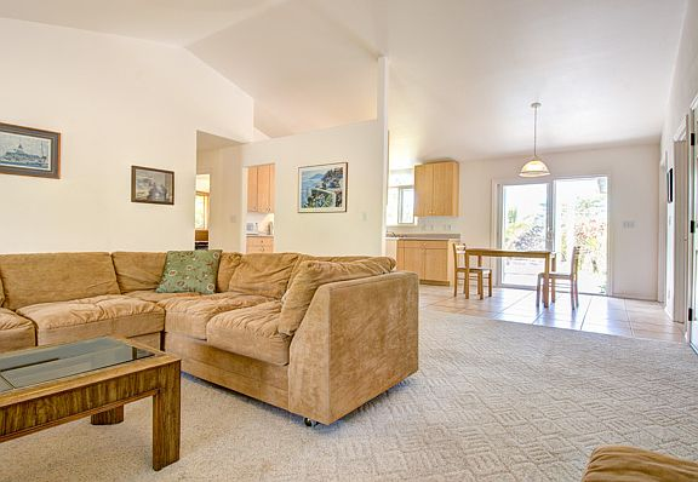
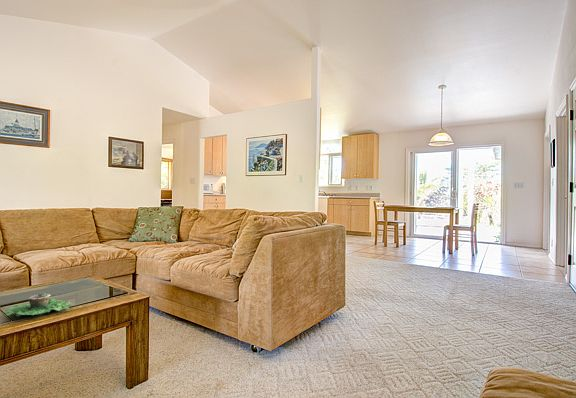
+ succulent planter (41, 302)
